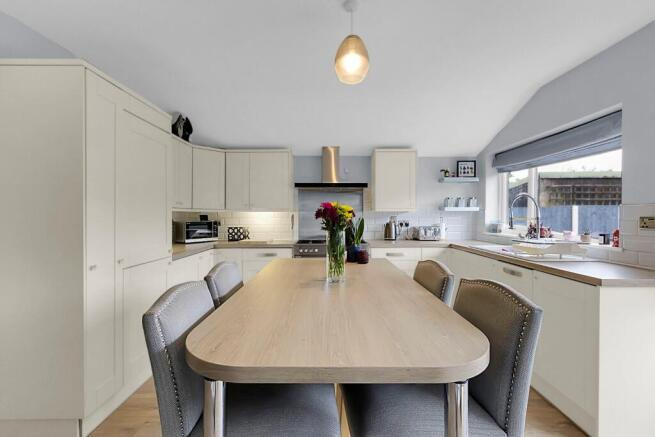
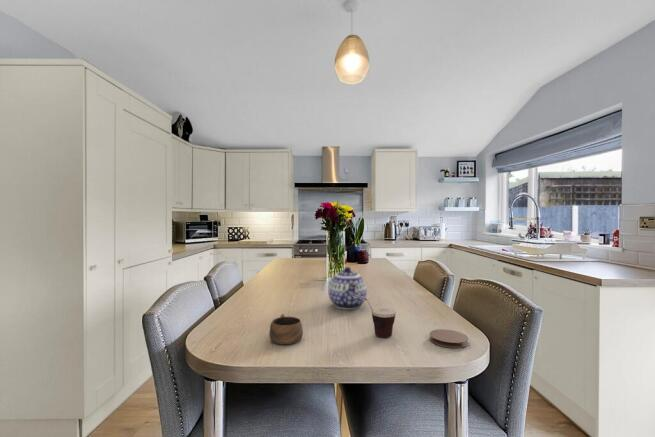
+ cup (373, 314)
+ cup (286, 327)
+ coaster (448, 338)
+ teapot (347, 286)
